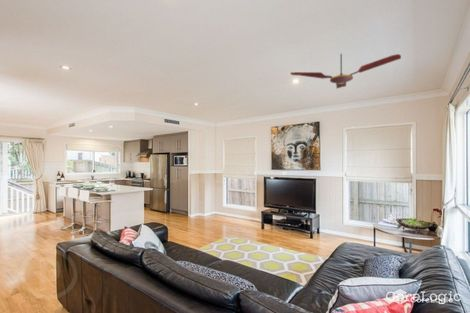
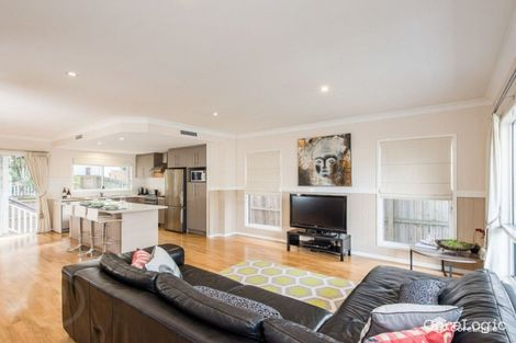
- ceiling fan (341, 72)
